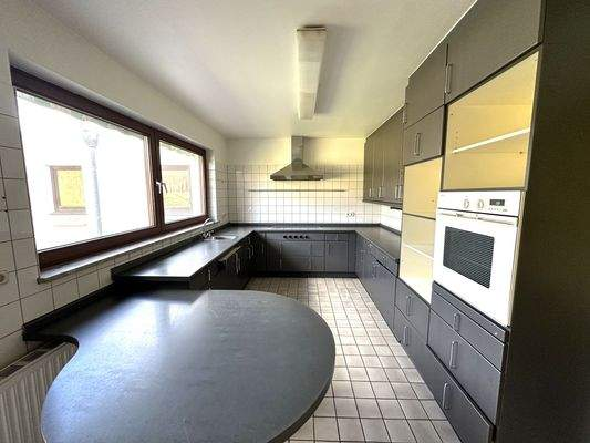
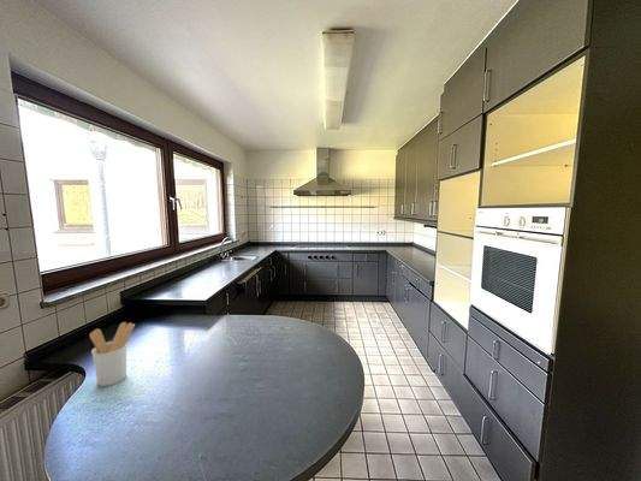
+ utensil holder (115, 351)
